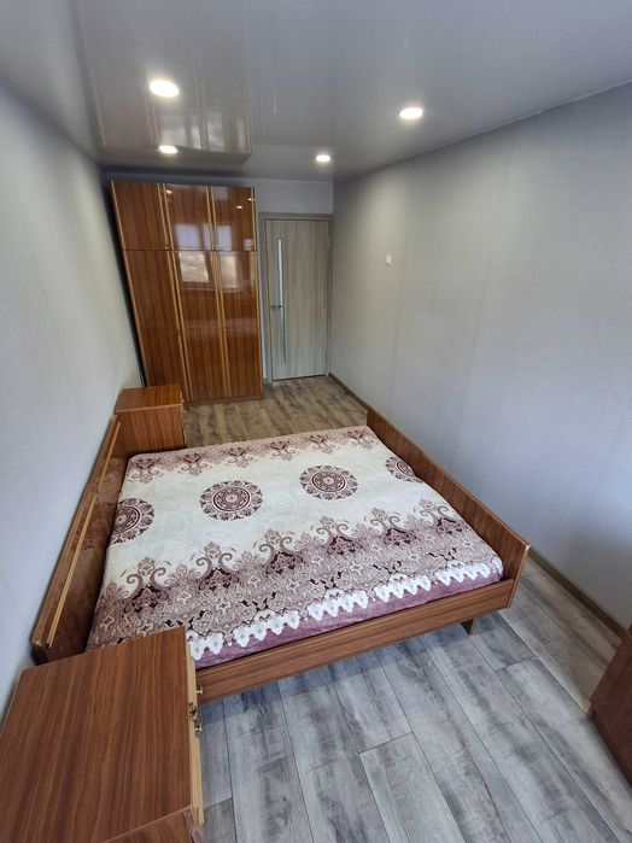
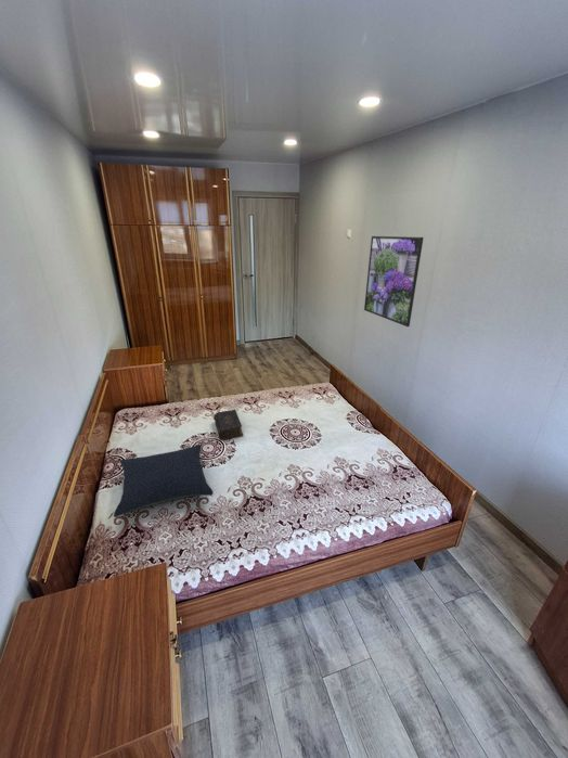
+ book (228, 423)
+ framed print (389, 279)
+ pillow (164, 475)
